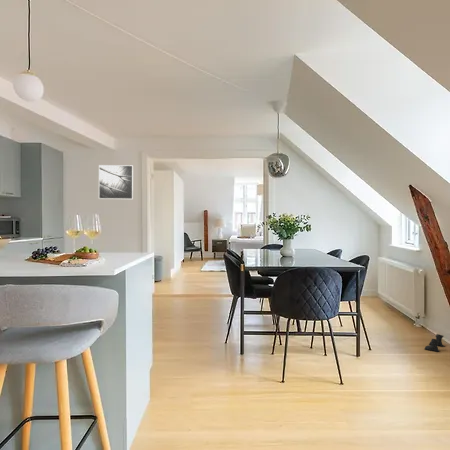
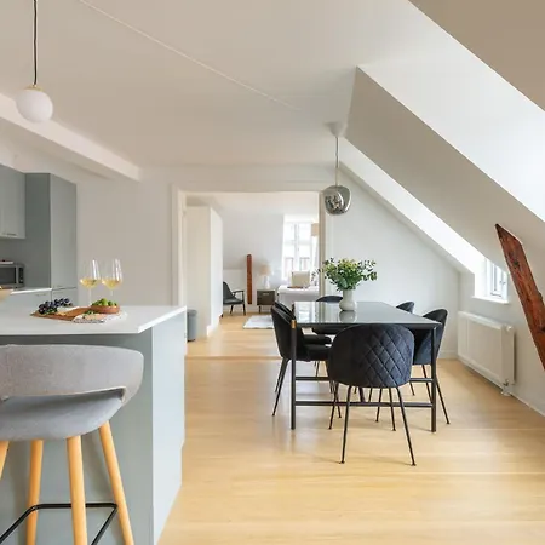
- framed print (116, 182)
- boots (434, 341)
